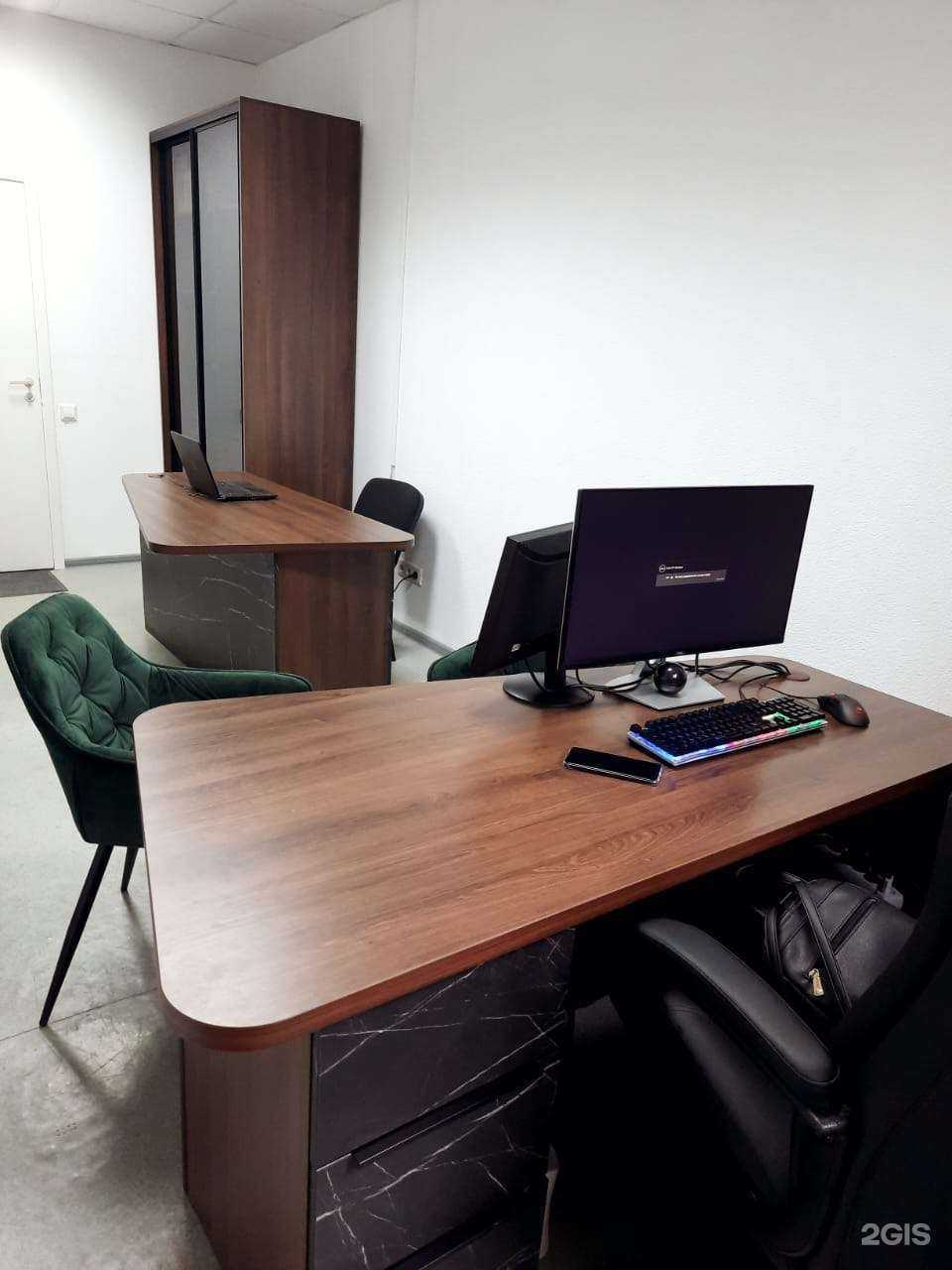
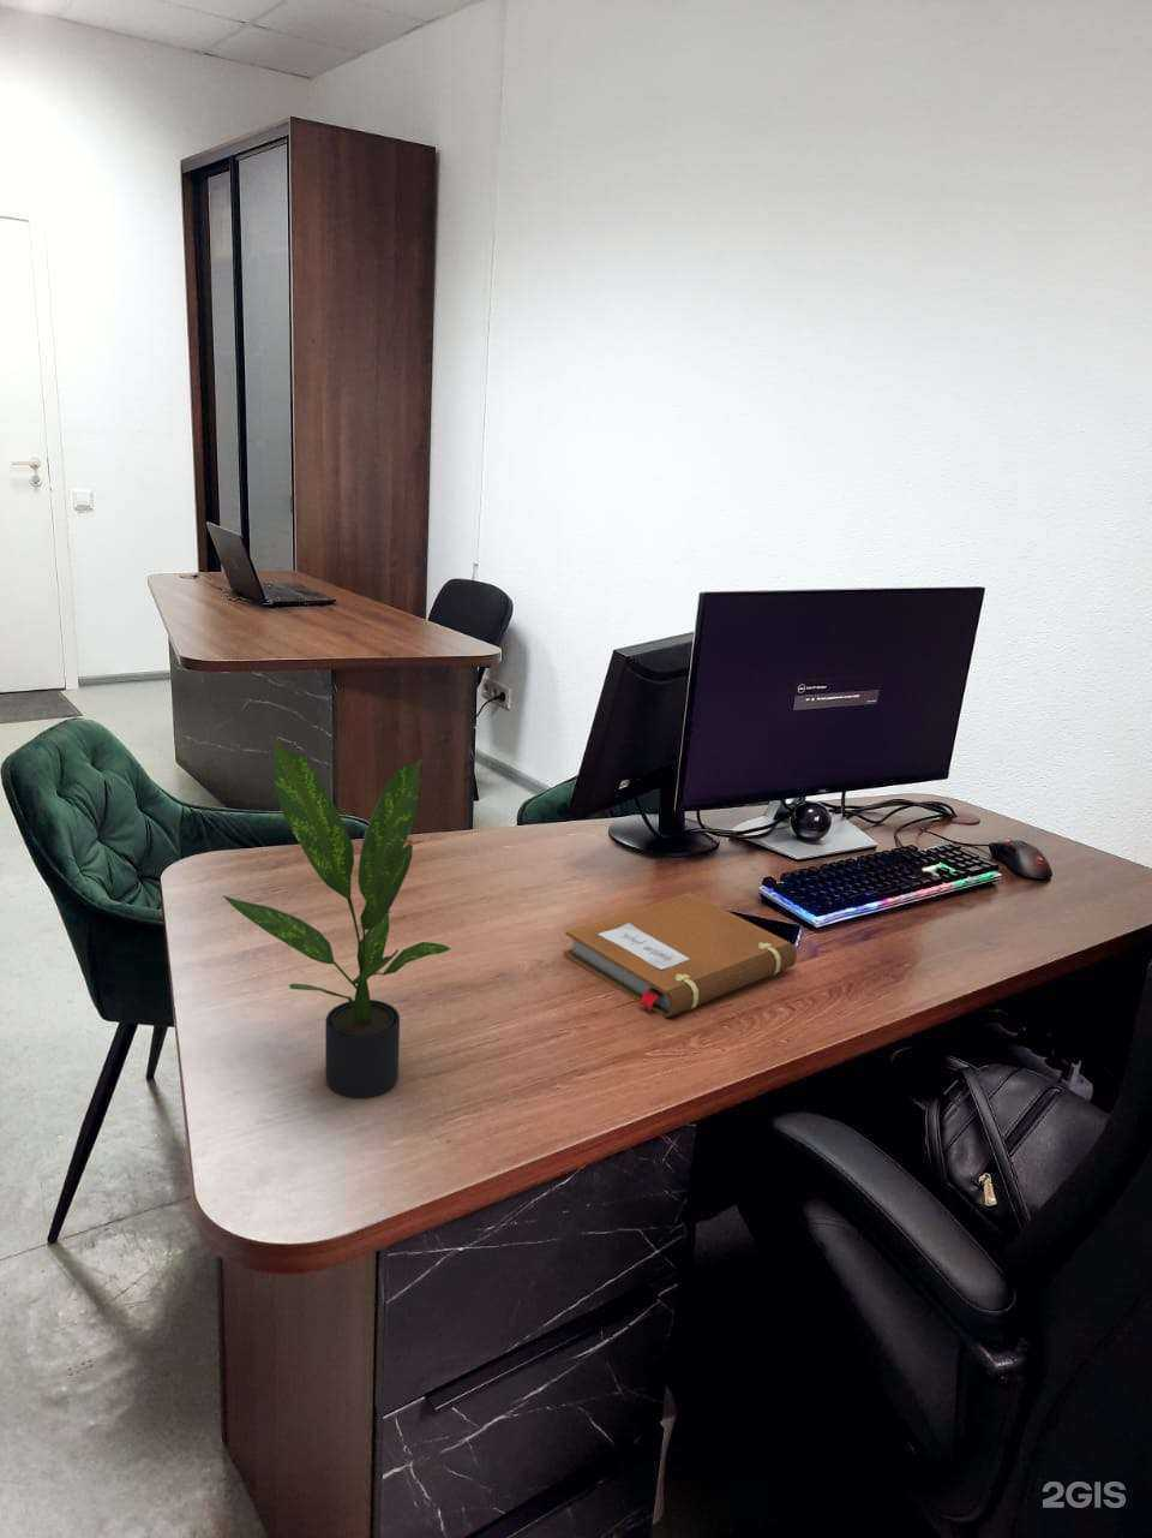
+ notebook (676, 951)
+ potted plant (324, 937)
